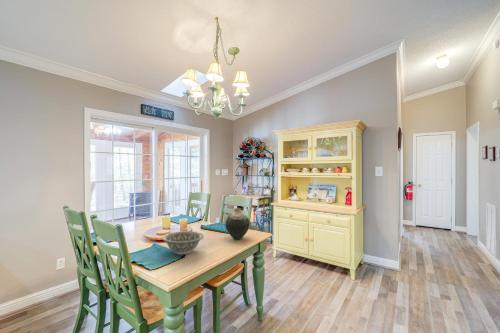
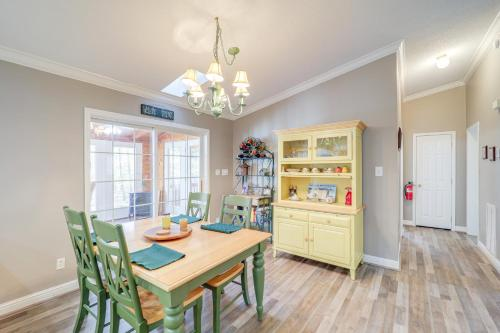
- decorative bowl (183, 243)
- vase (237, 223)
